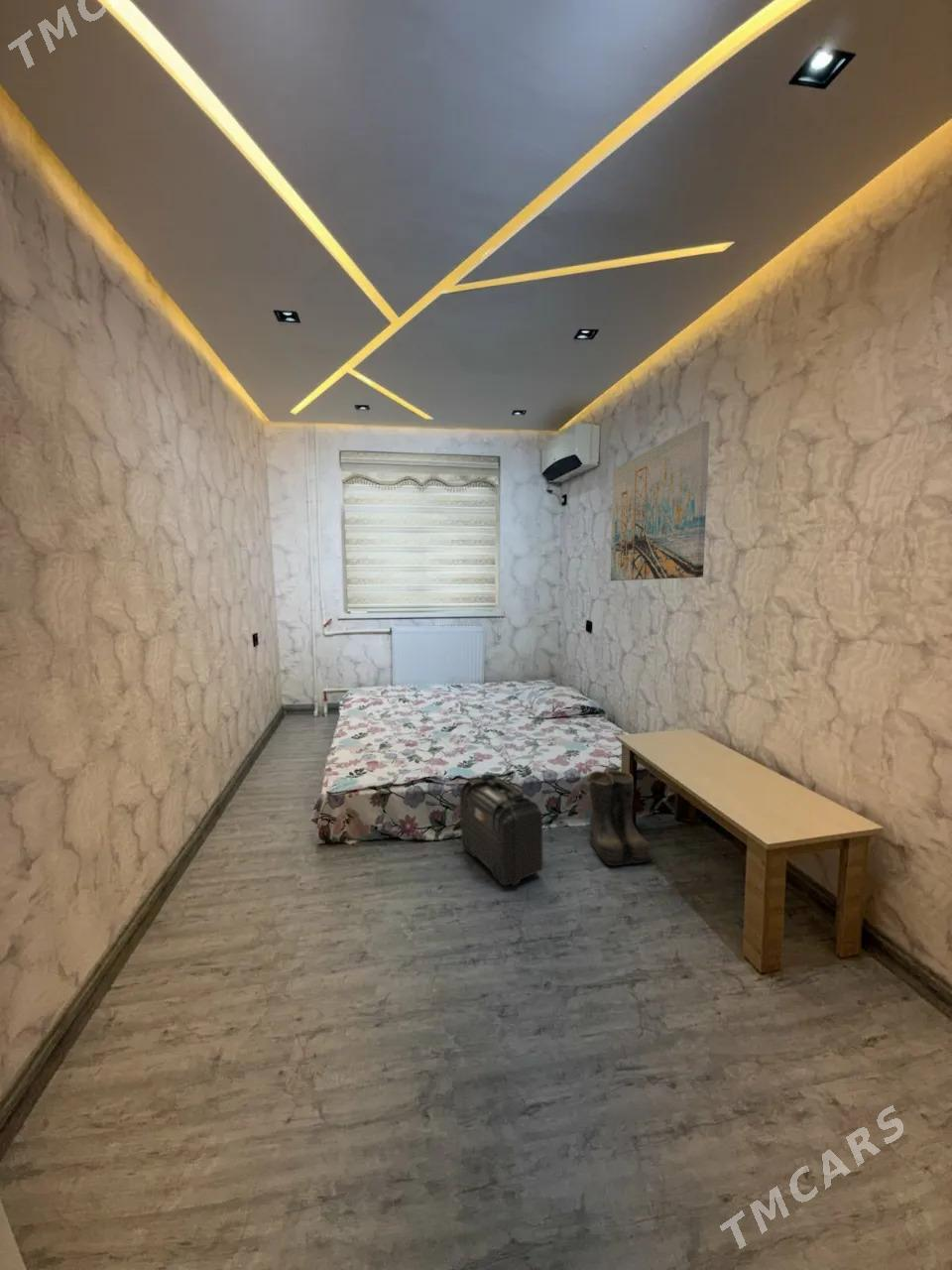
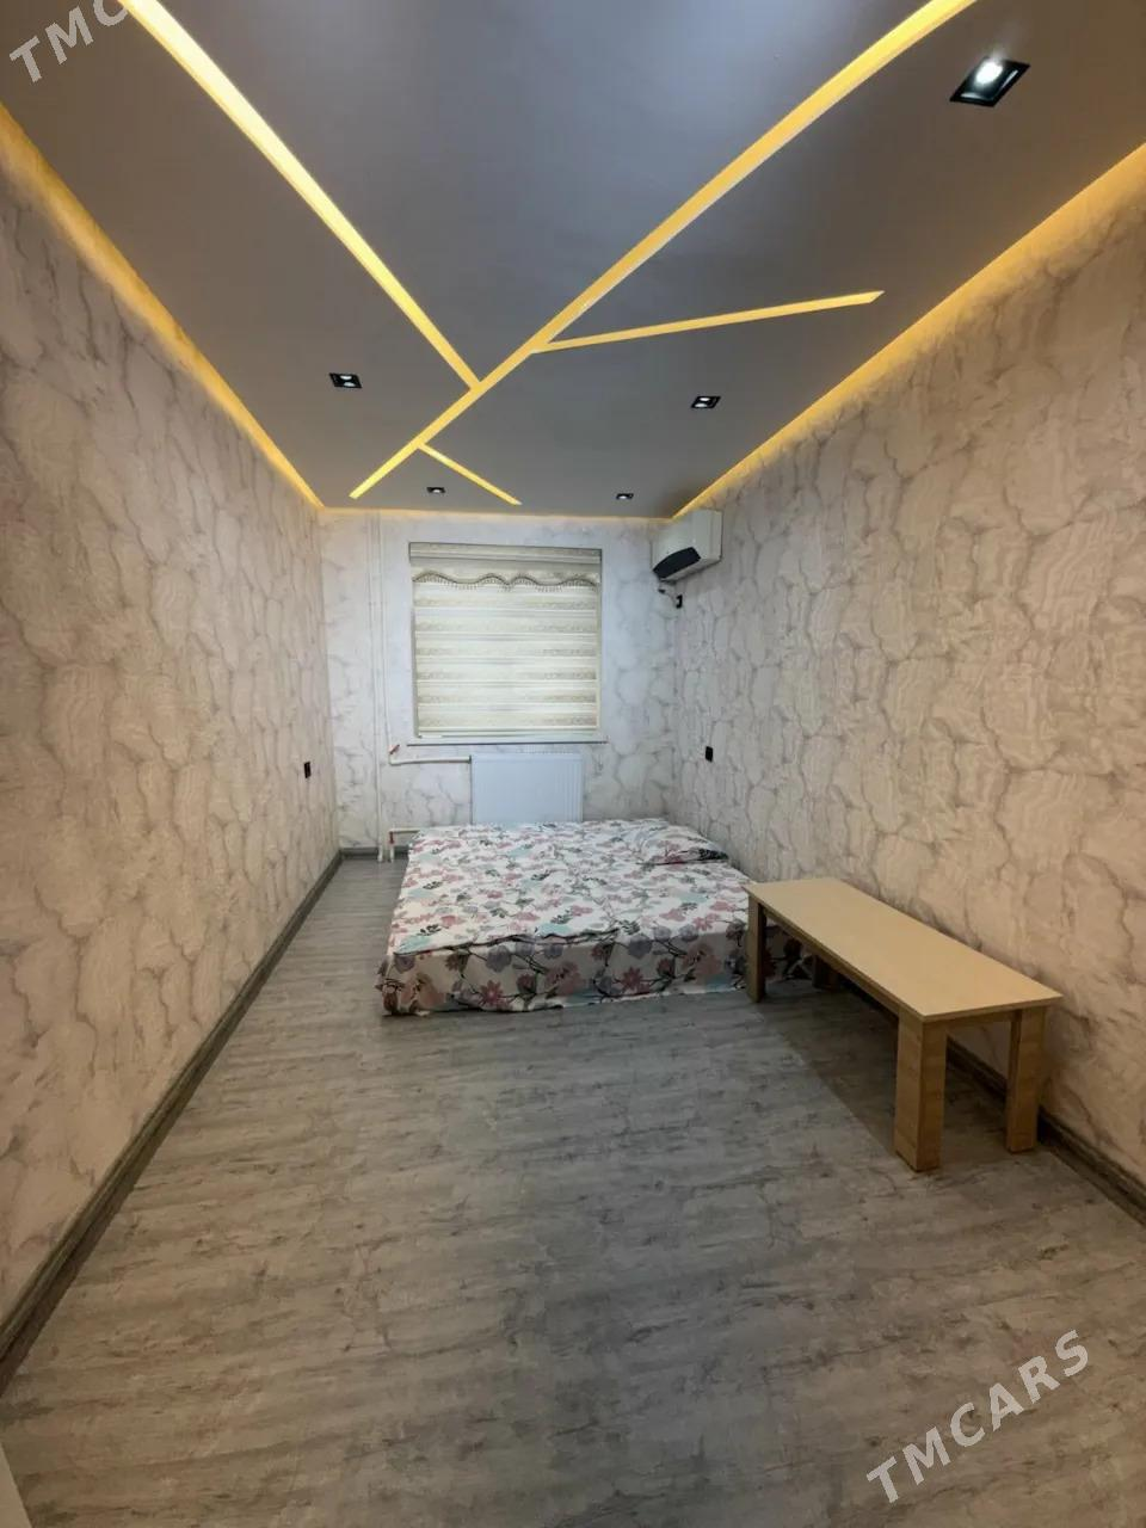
- boots (616, 814)
- backpack (499, 826)
- wall art (651, 515)
